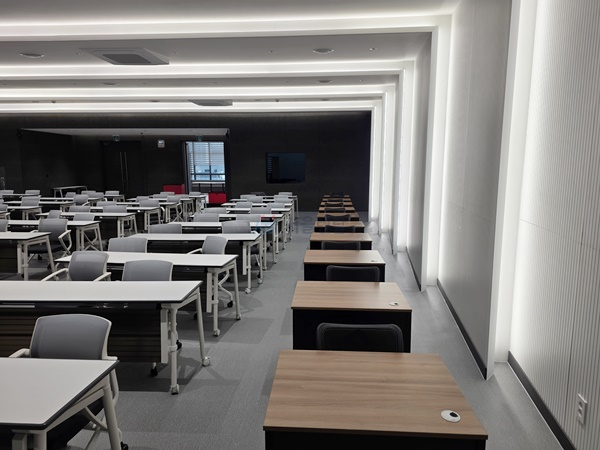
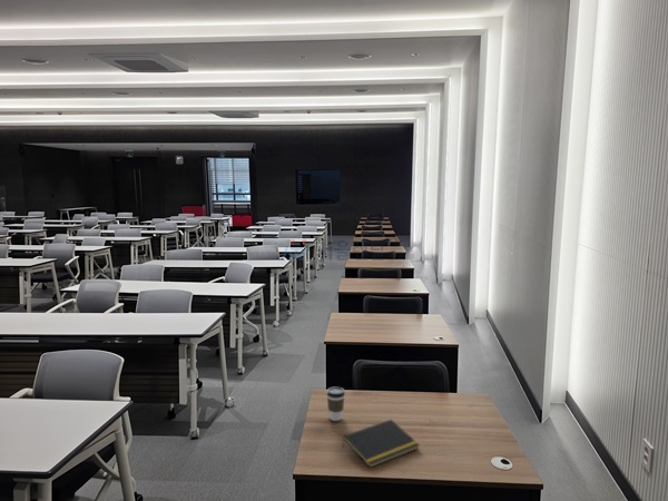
+ coffee cup (335, 403)
+ notepad (381, 441)
